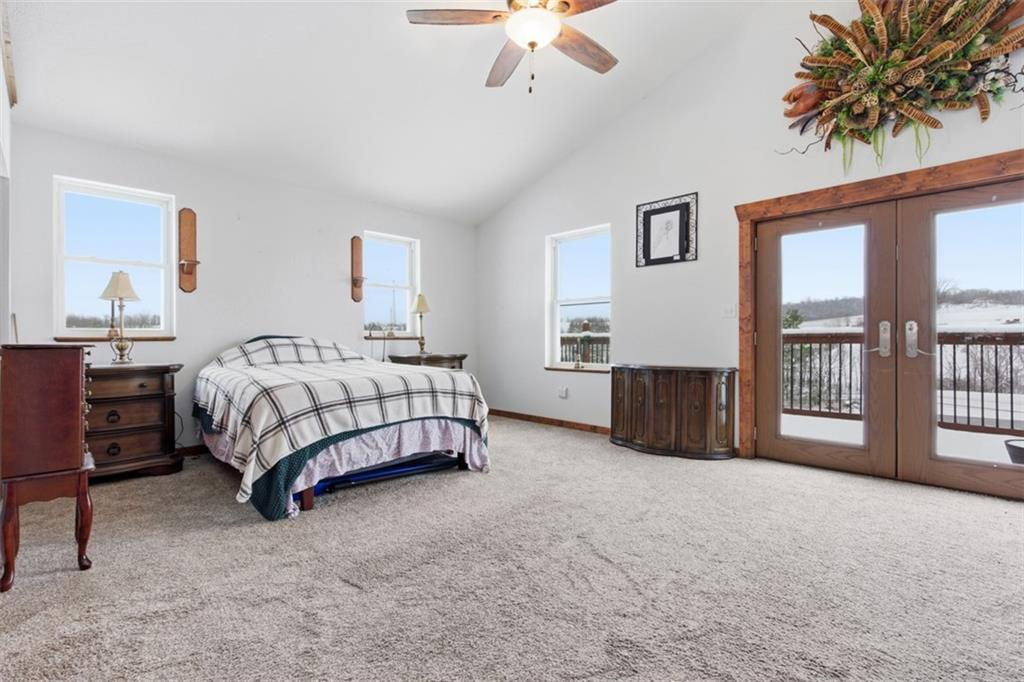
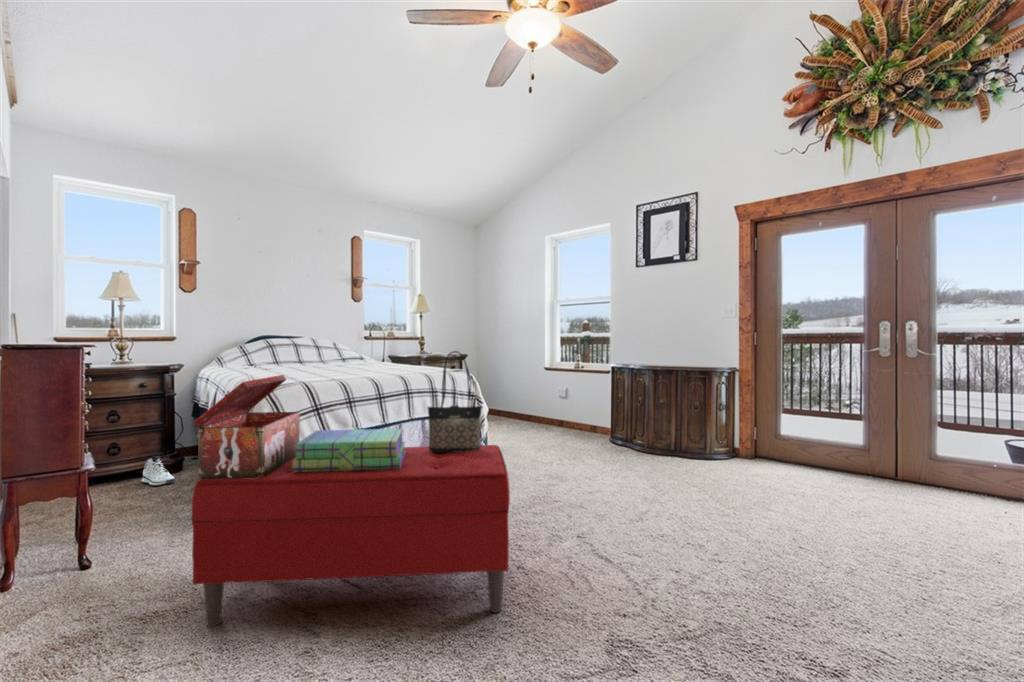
+ tote bag (454, 406)
+ decorative box (251, 421)
+ sneaker (157, 470)
+ stack of books (353, 448)
+ bench (369, 524)
